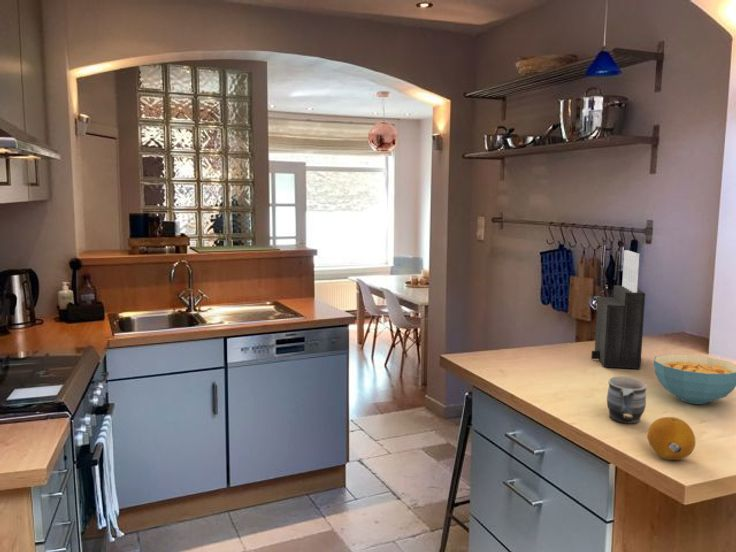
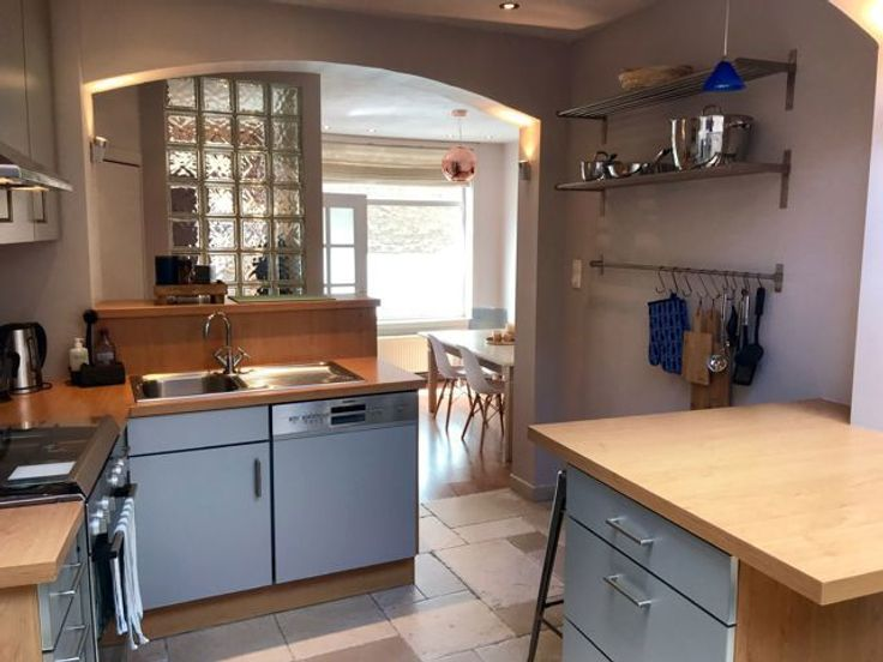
- fruit (670, 438)
- knife block (615, 306)
- cereal bowl (694, 382)
- mug (627, 402)
